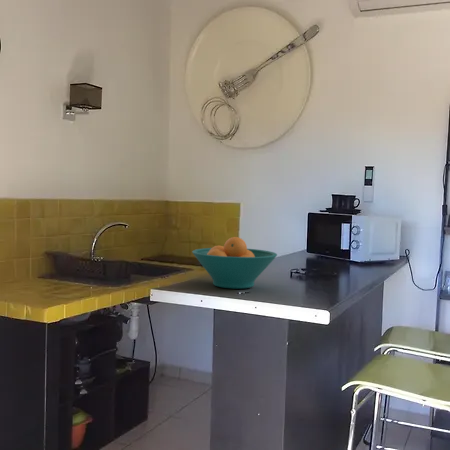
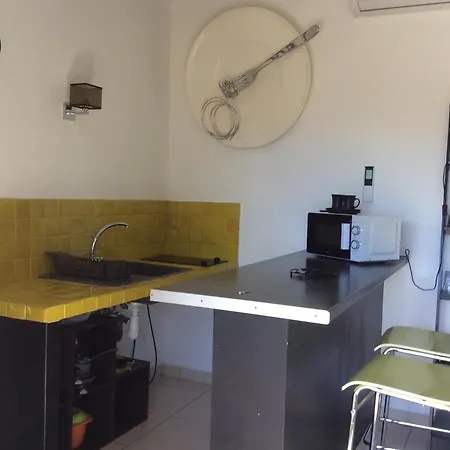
- fruit bowl (234, 261)
